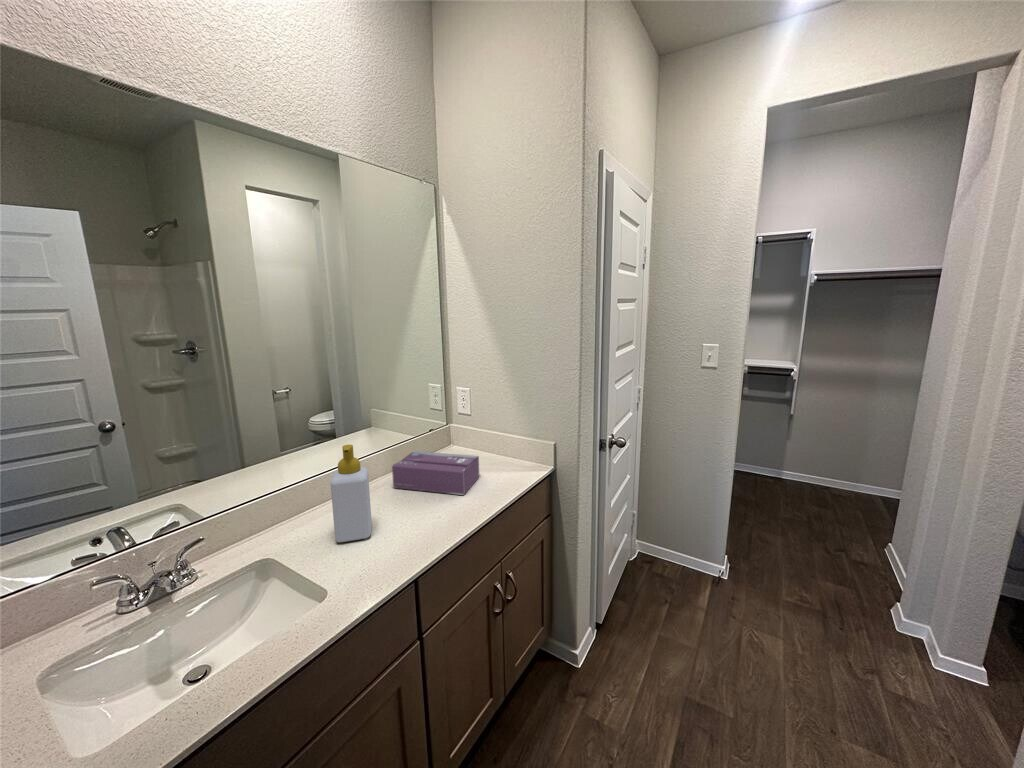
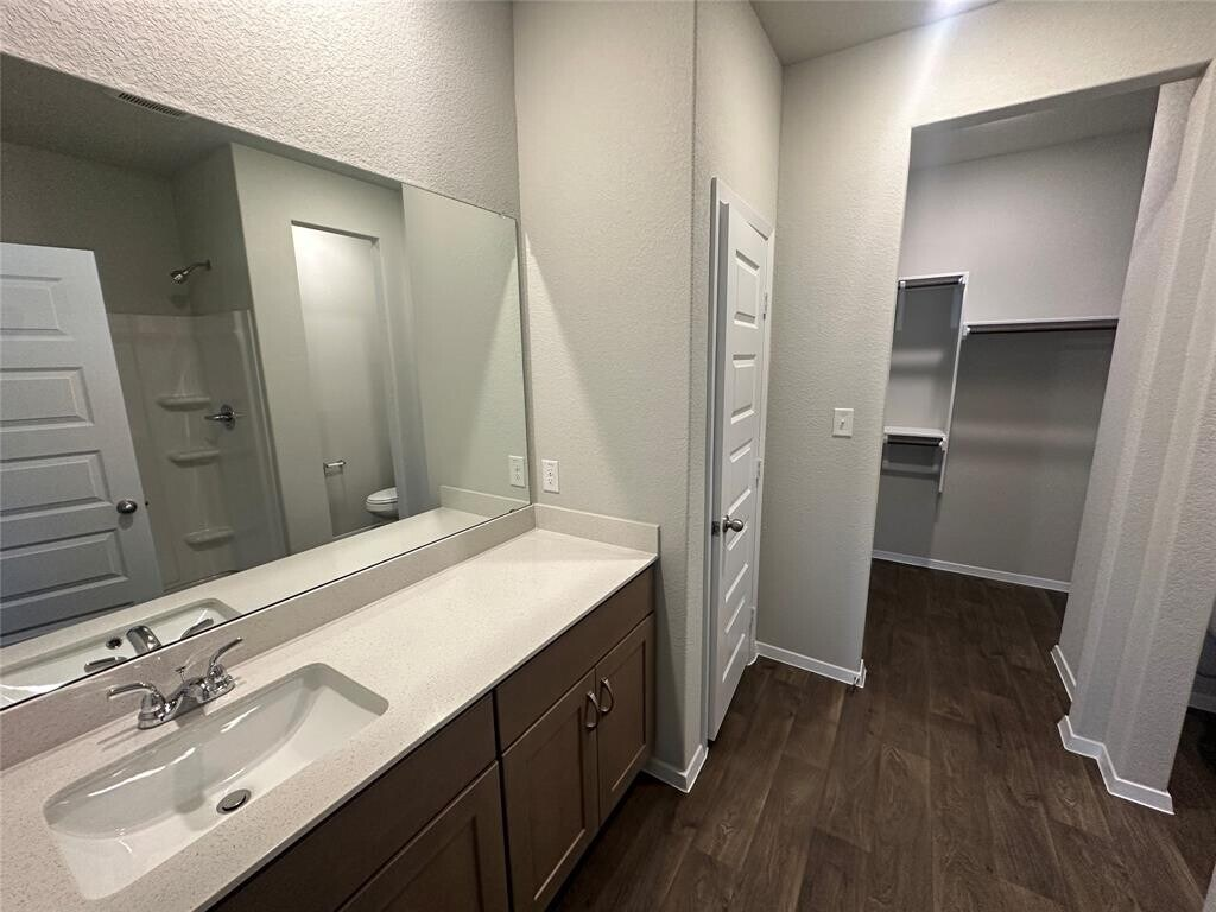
- tissue box (437, 471)
- soap bottle (351, 490)
